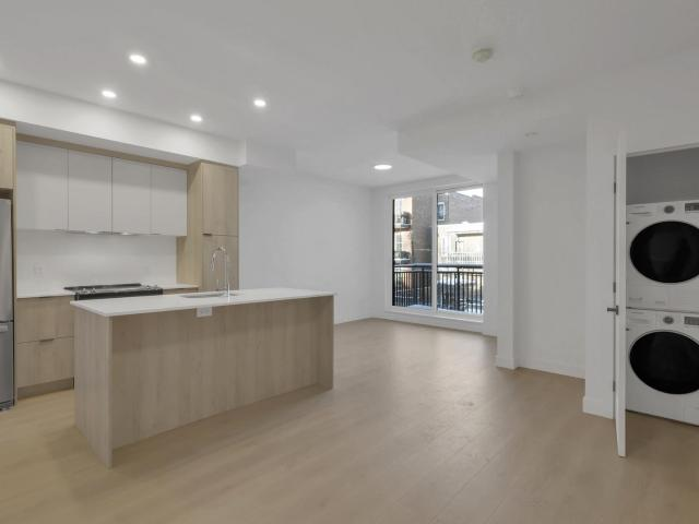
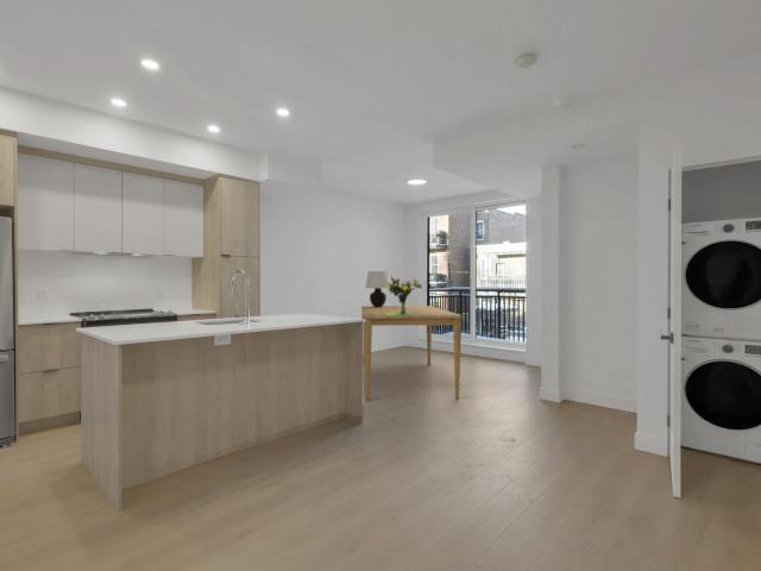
+ dining table (403, 324)
+ bouquet (404, 294)
+ table lamp (377, 288)
